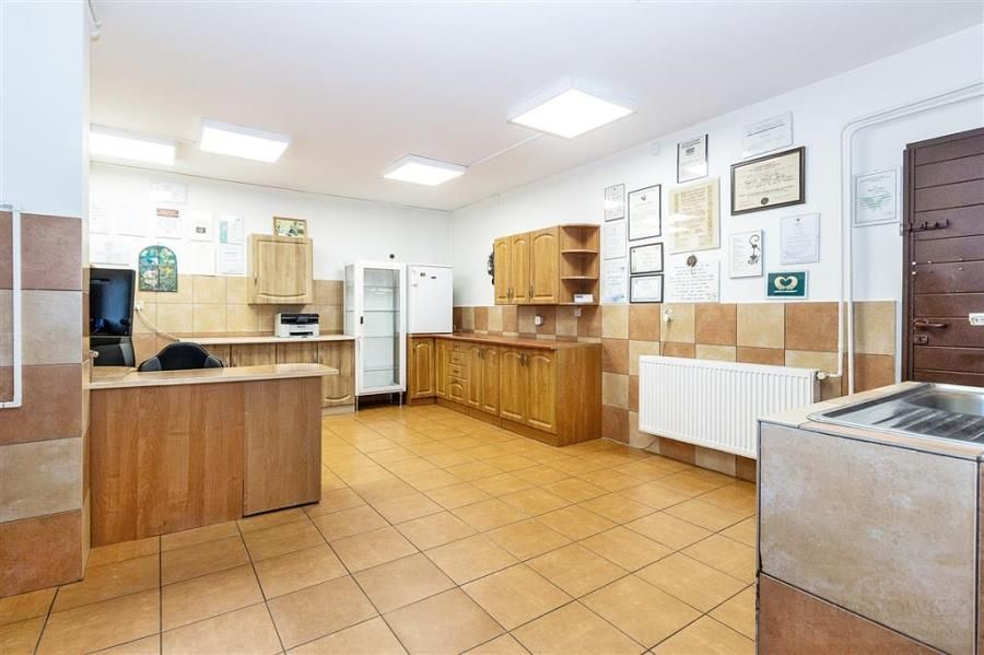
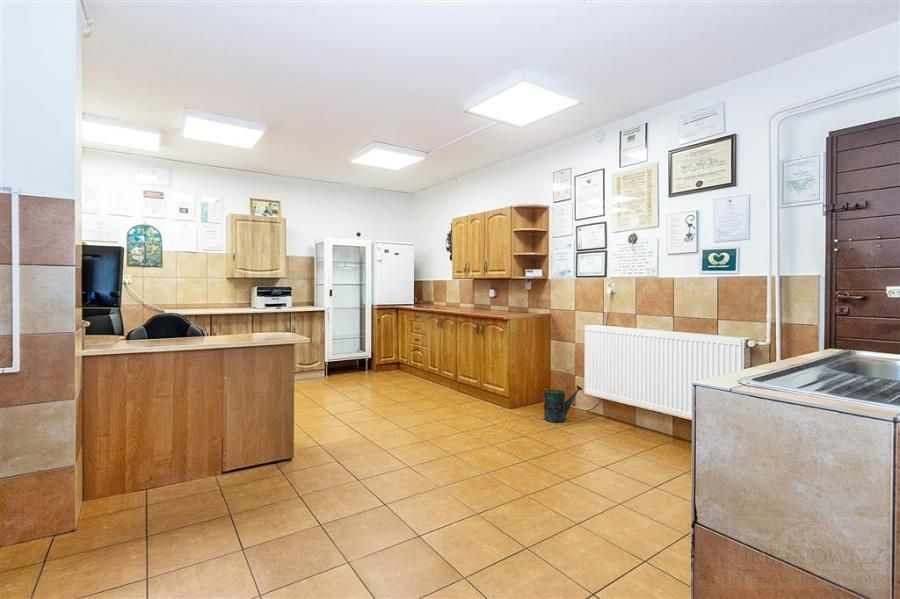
+ watering can (560, 402)
